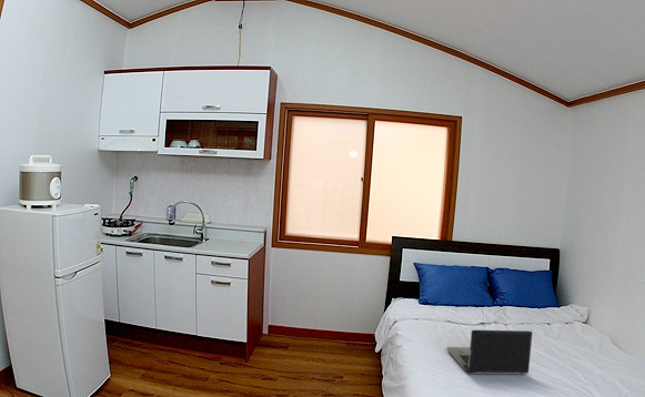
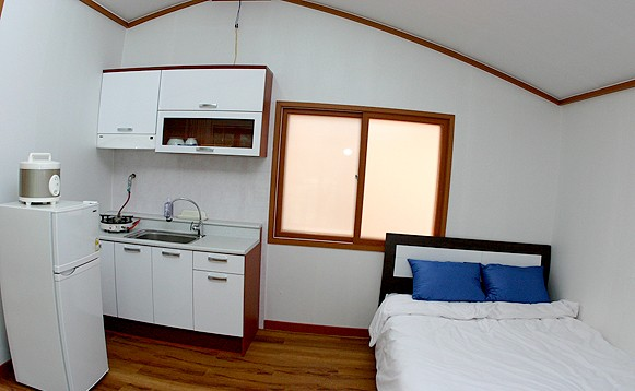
- laptop computer (486, 342)
